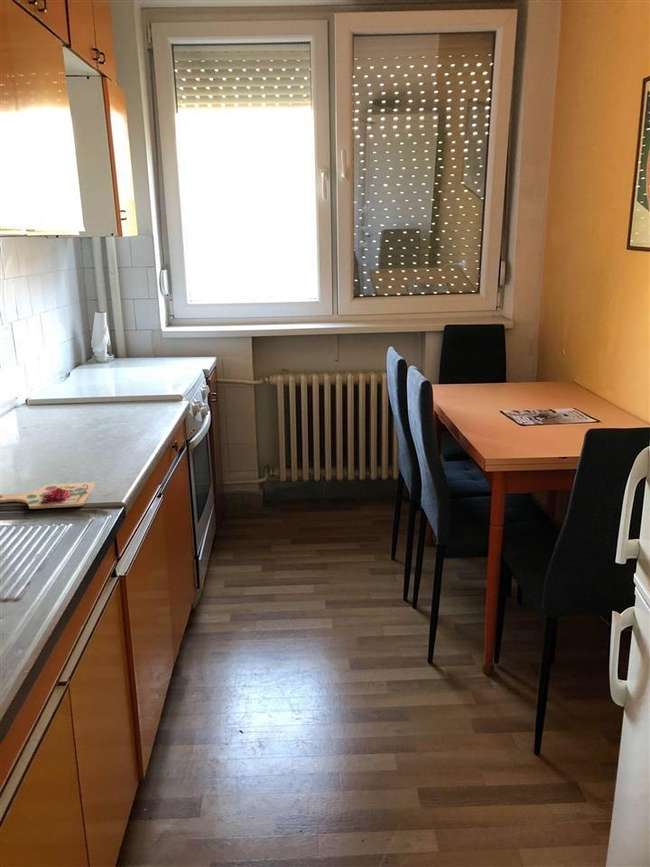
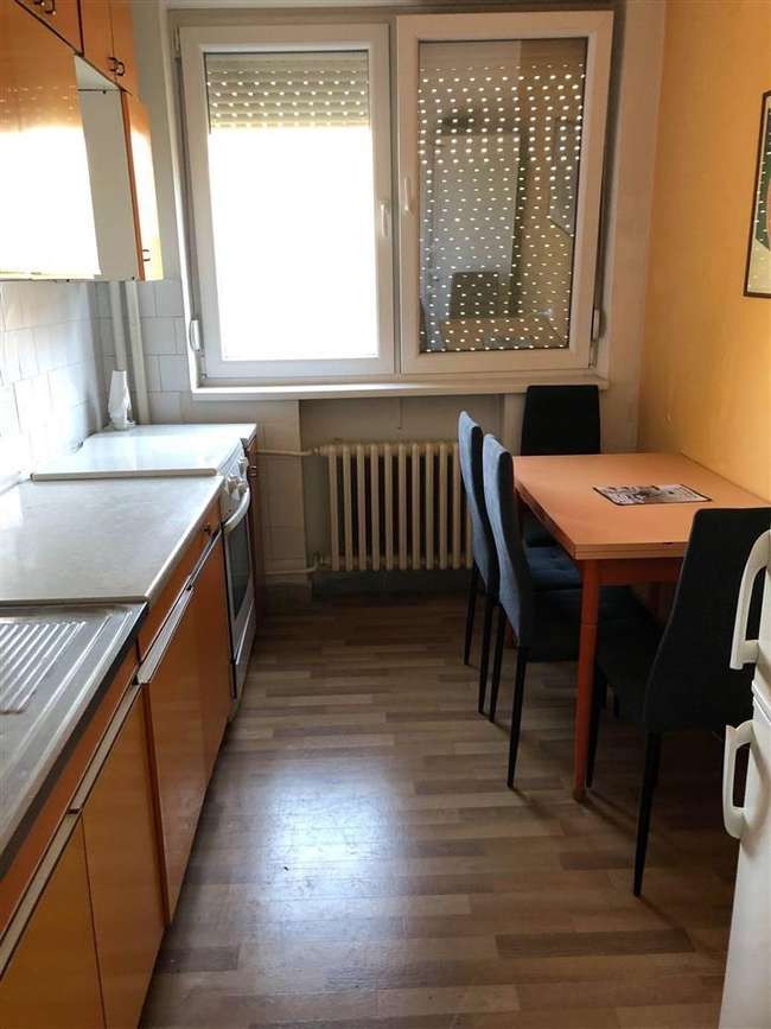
- cutting board (42, 492)
